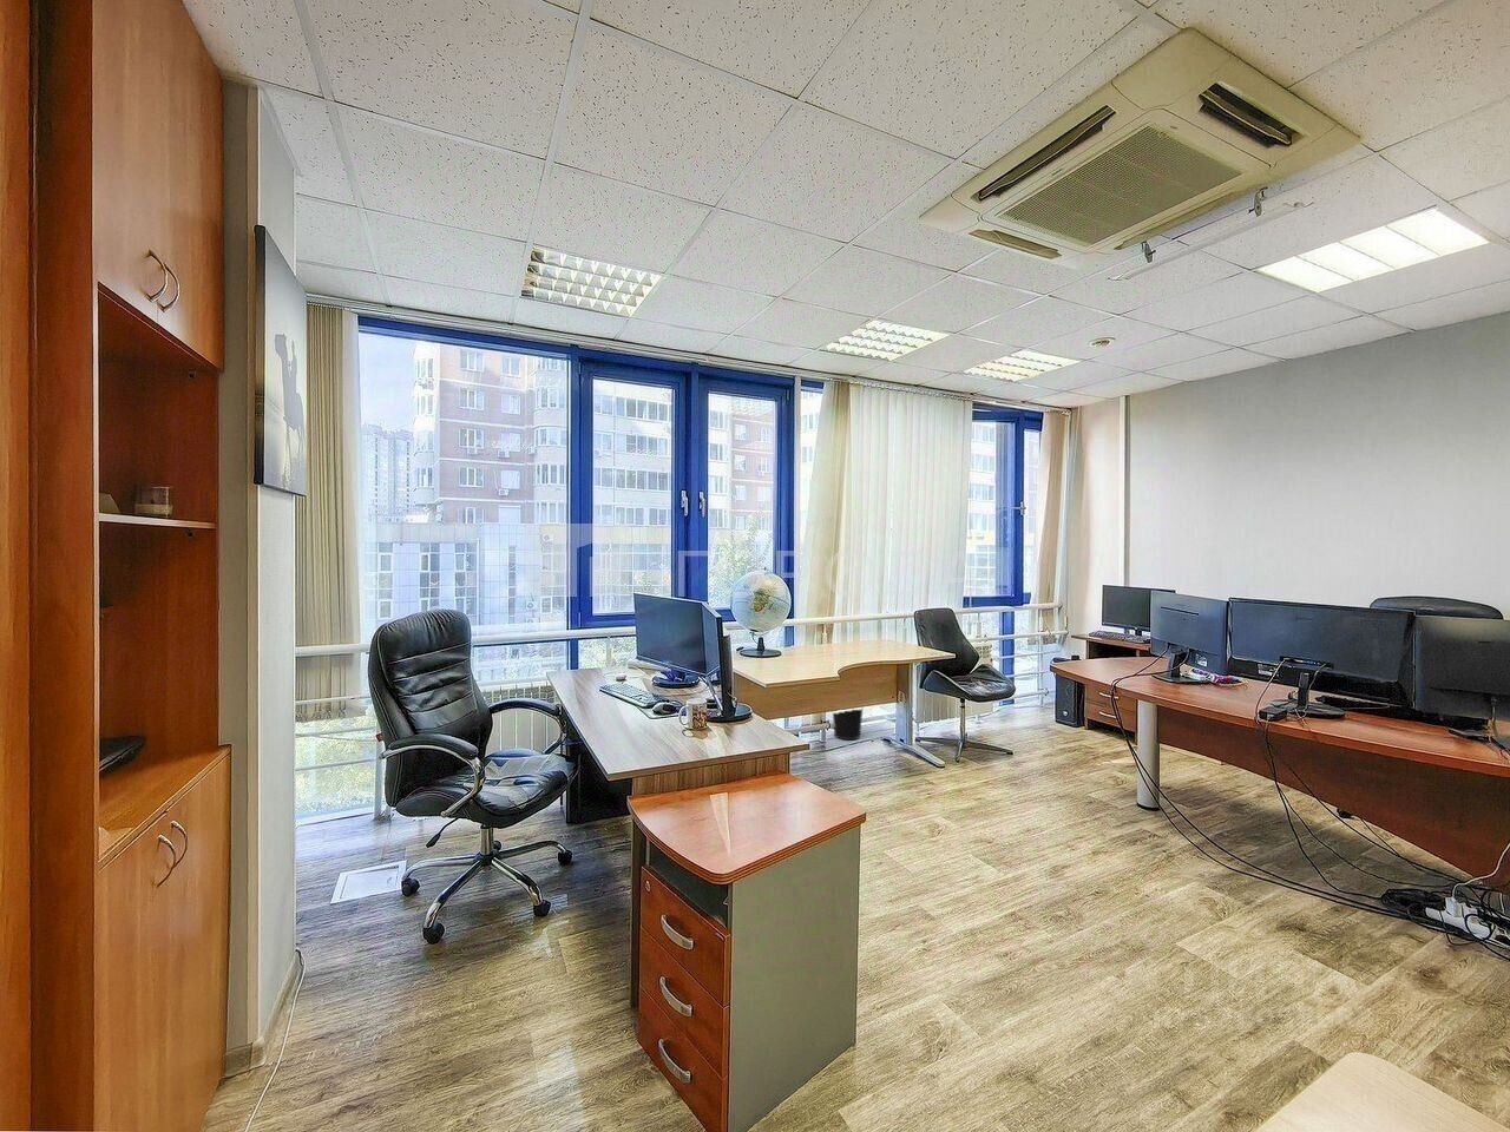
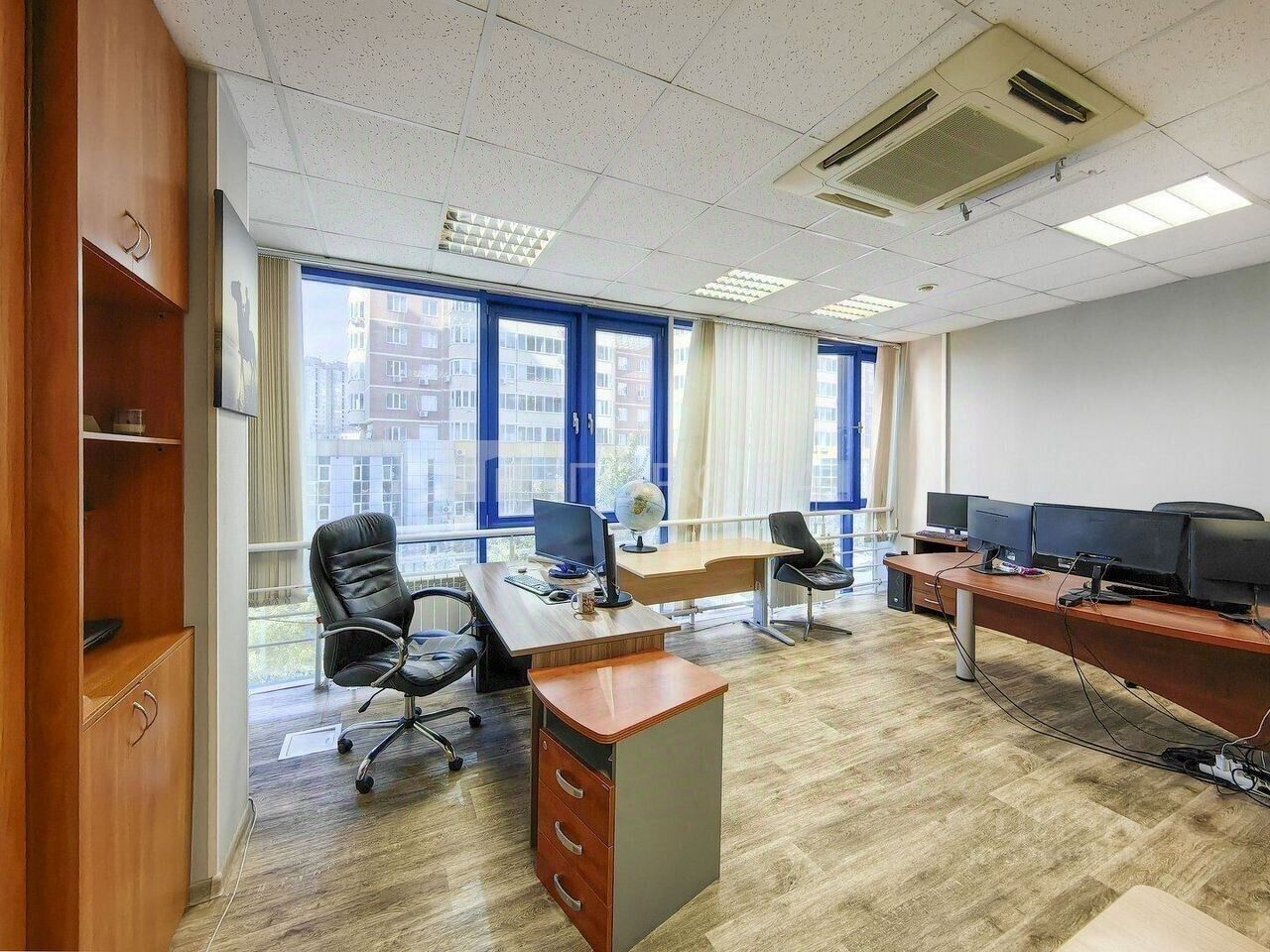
- wastebasket (847, 717)
